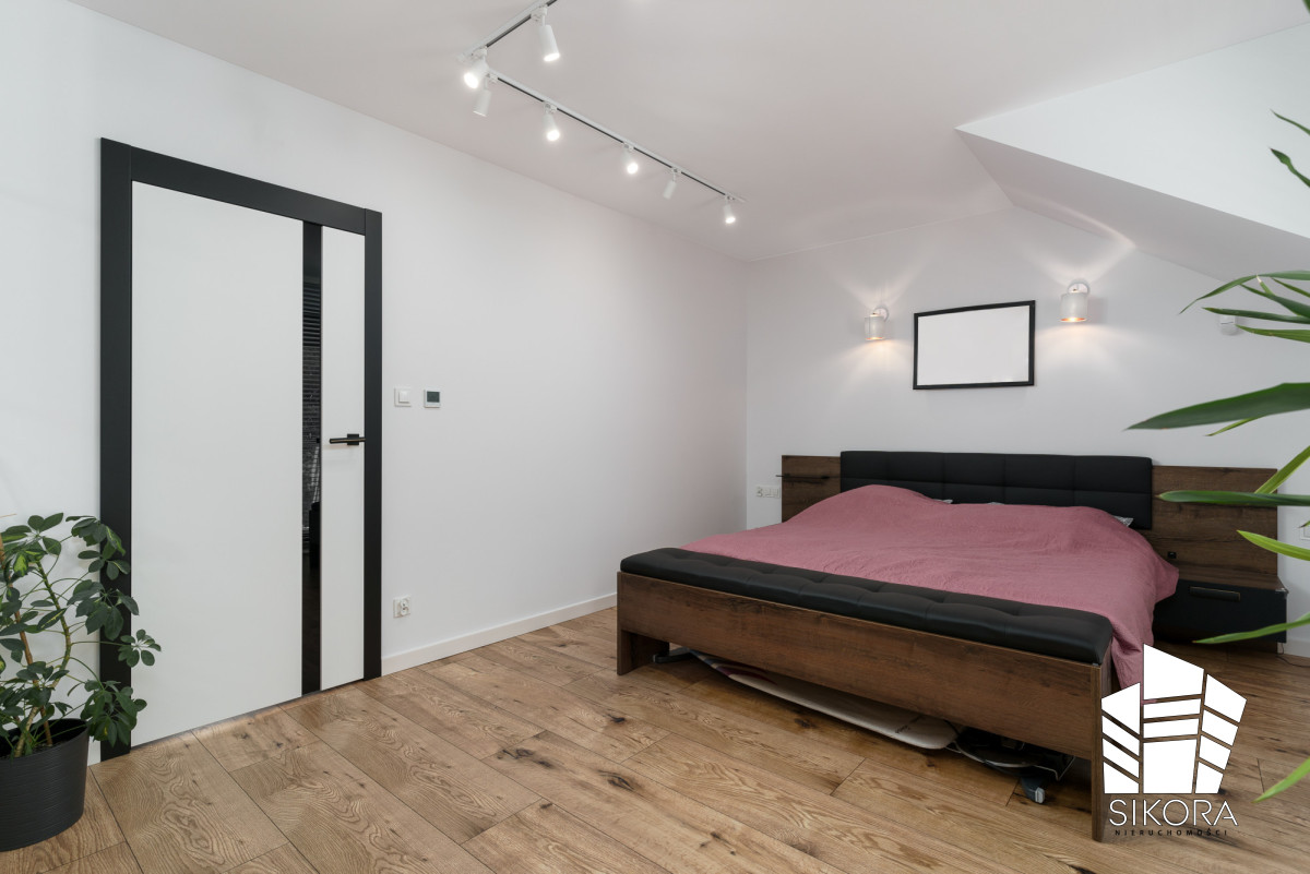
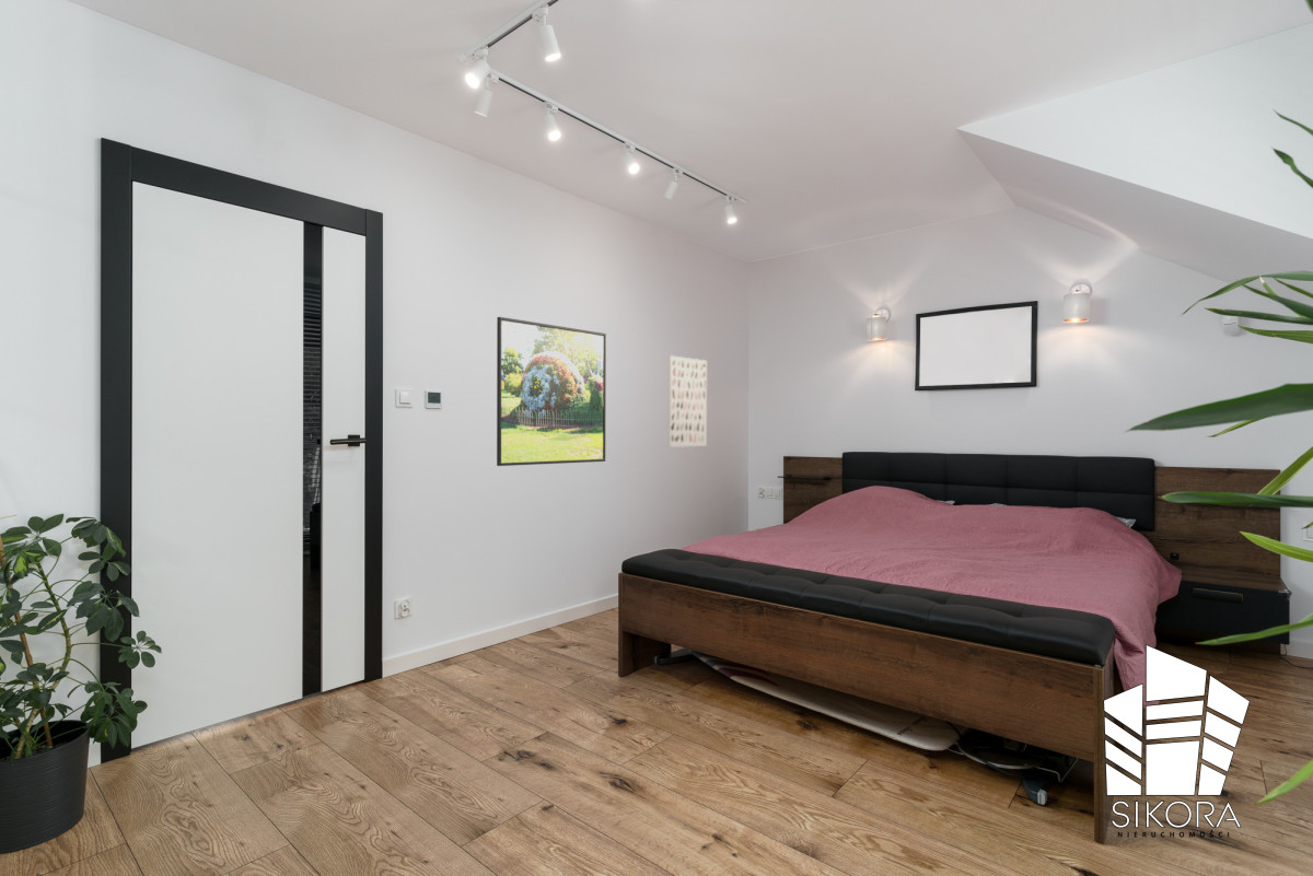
+ wall art (687, 402)
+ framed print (555, 395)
